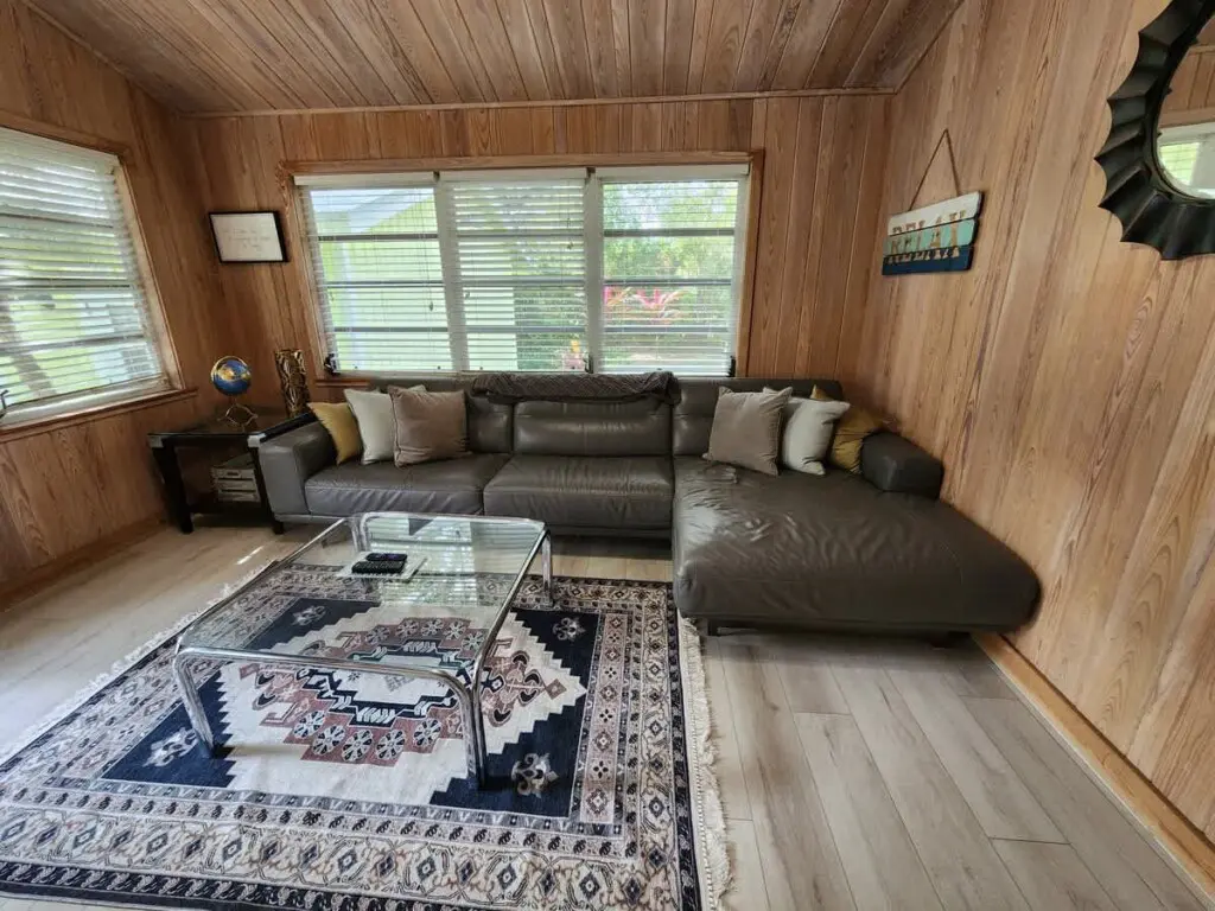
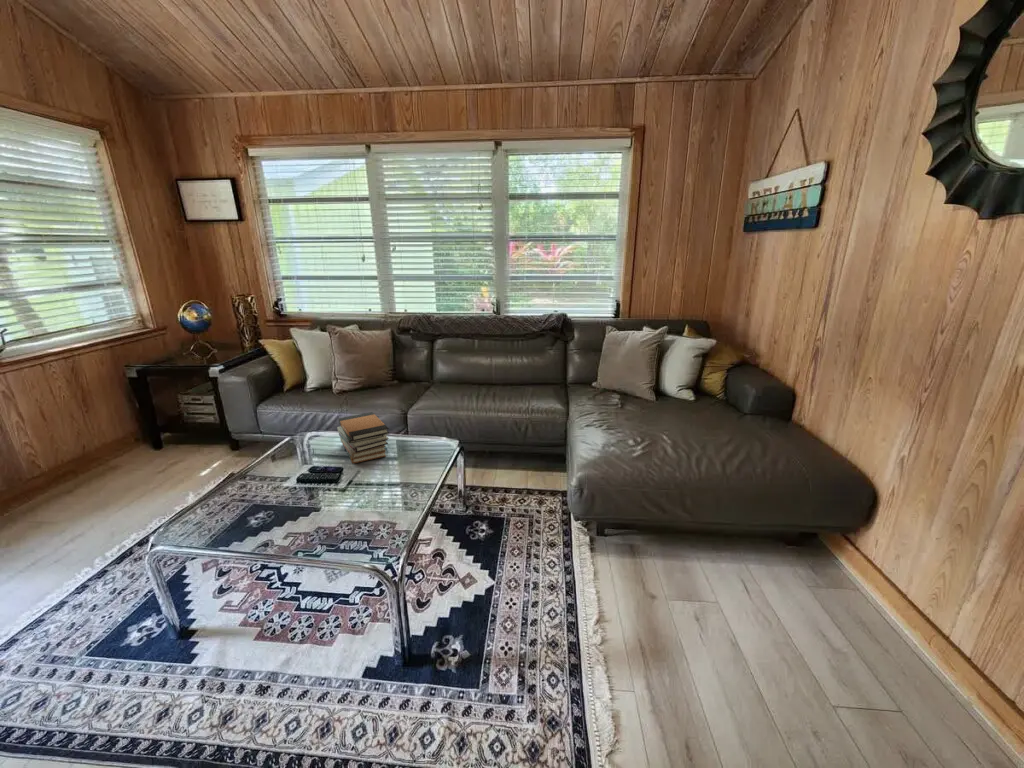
+ book stack (363, 436)
